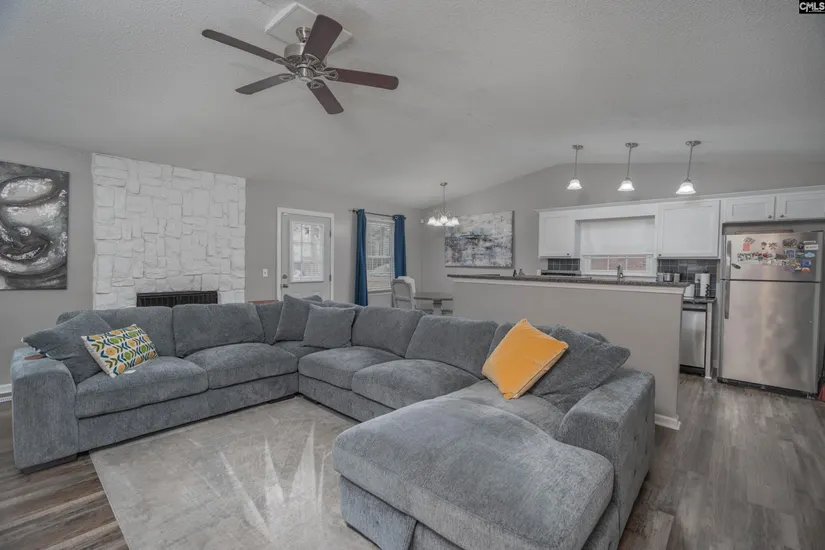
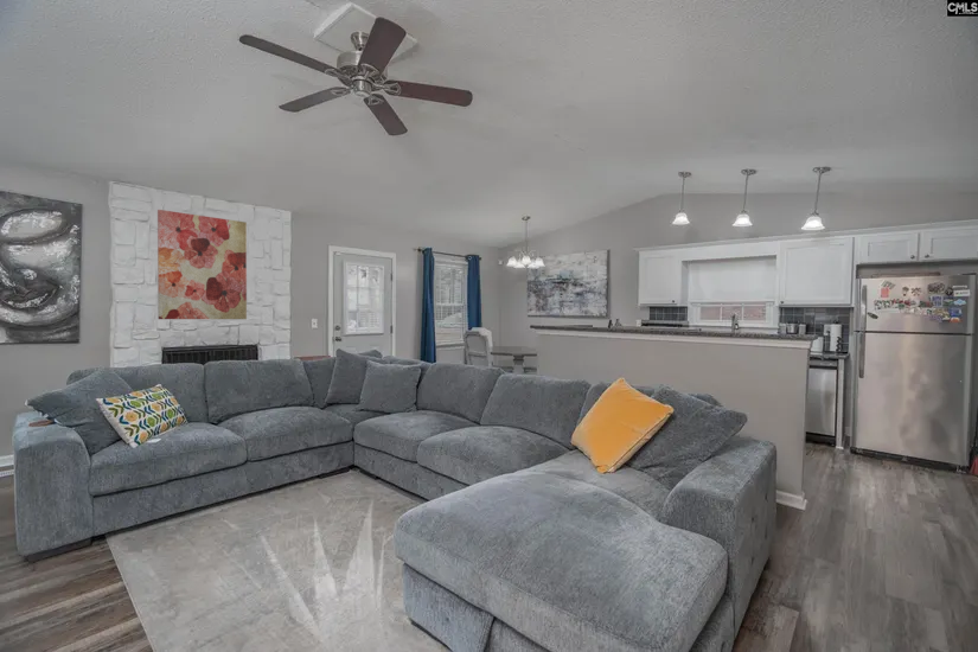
+ wall art (204, 268)
